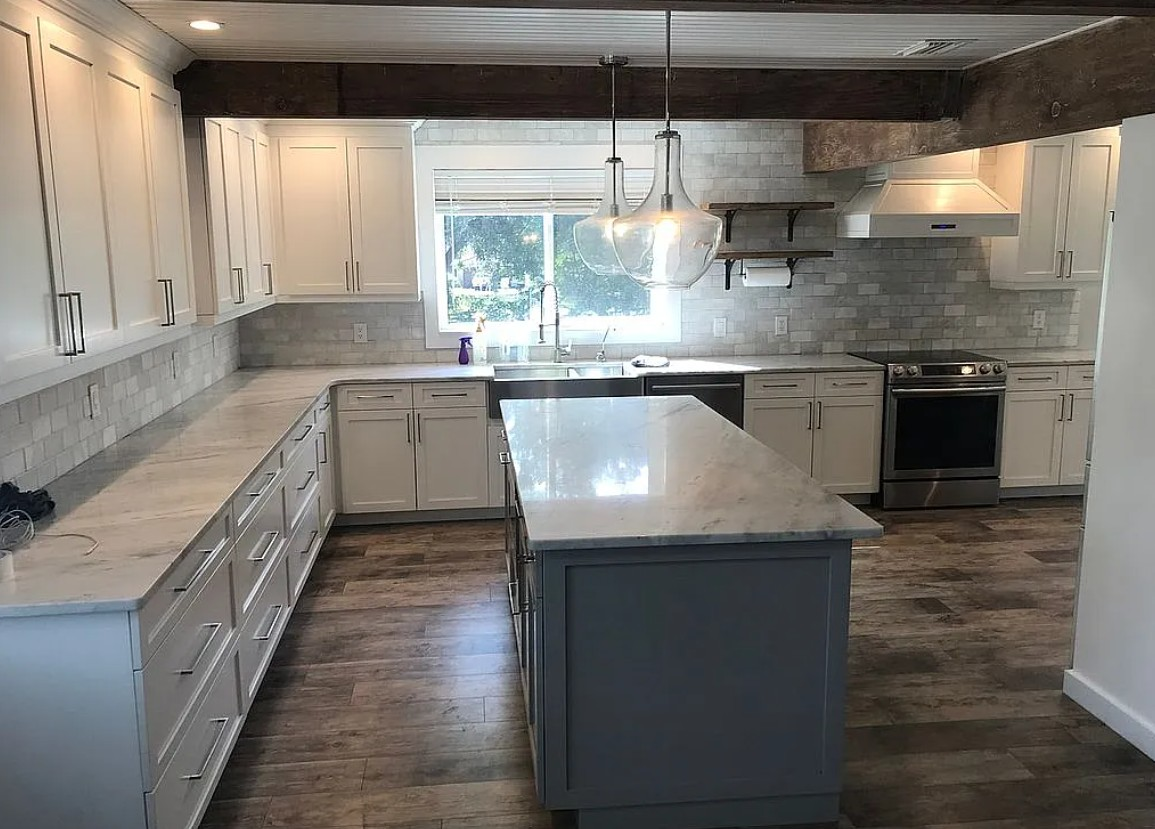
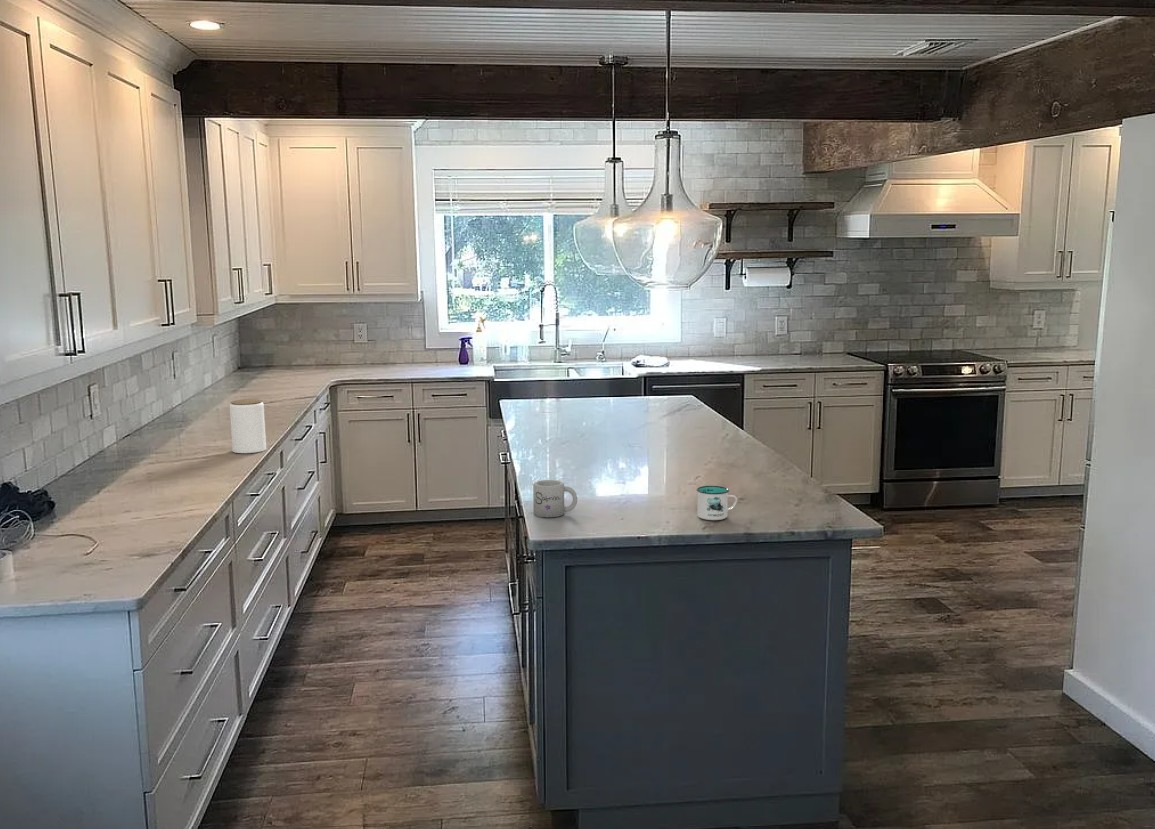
+ jar (248, 425)
+ mug (555, 498)
+ mug (716, 502)
